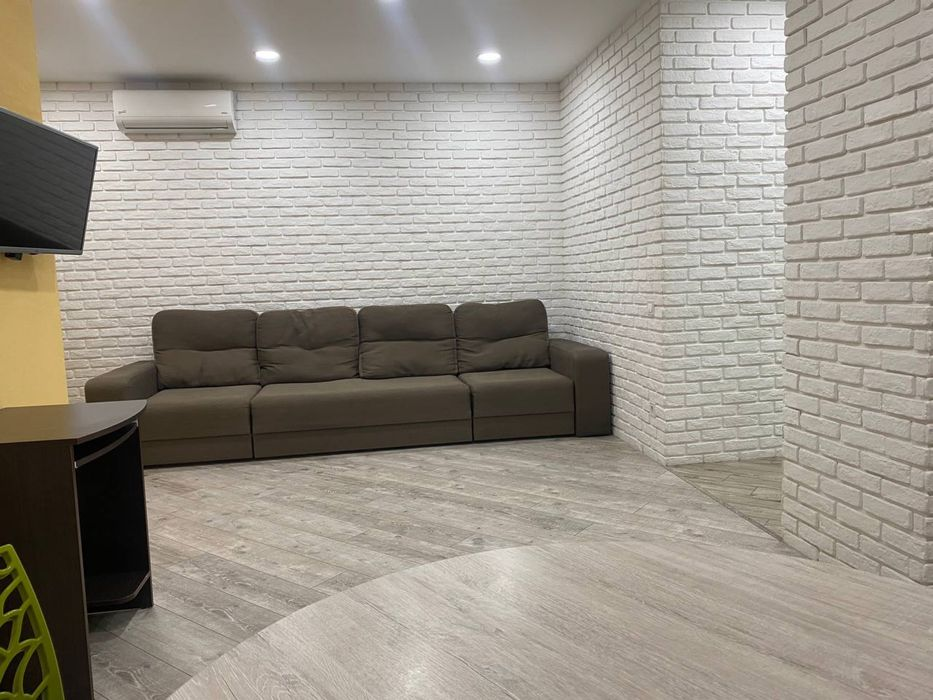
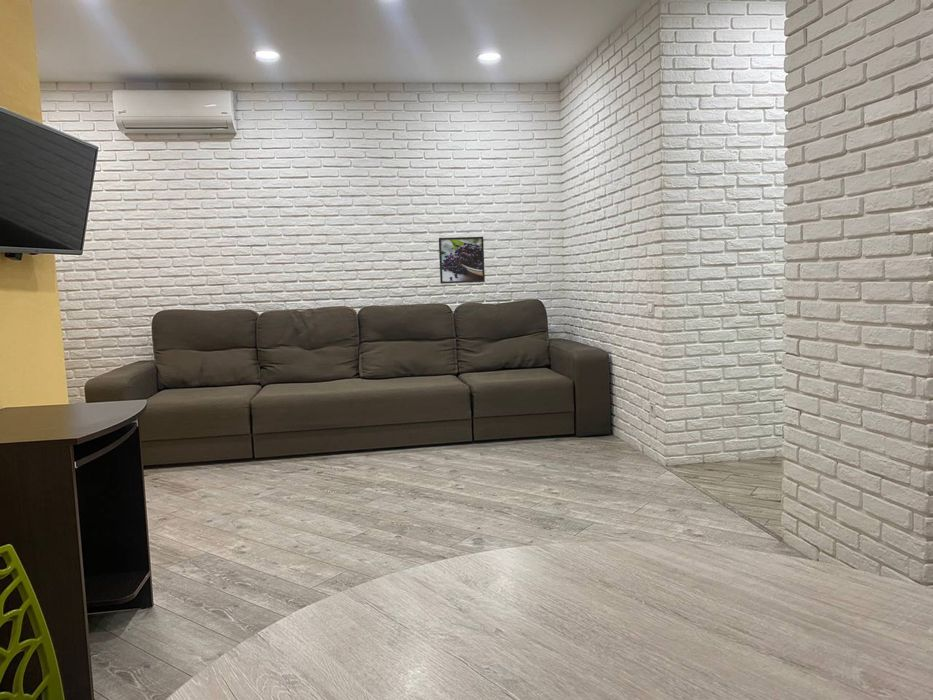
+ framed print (461, 260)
